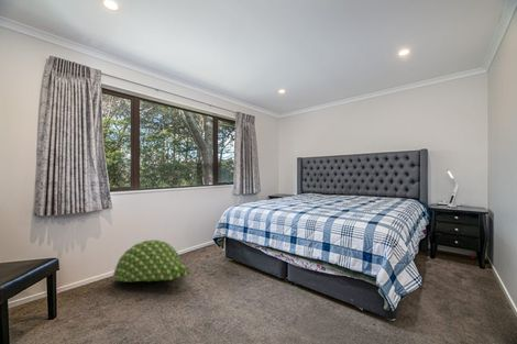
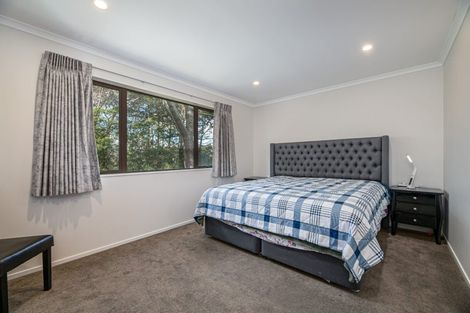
- bean bag chair (153, 262)
